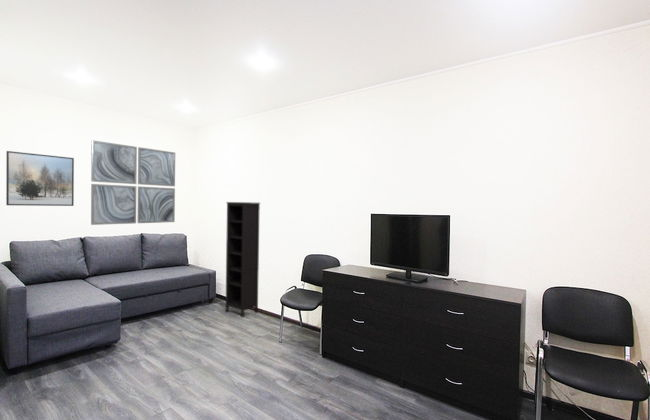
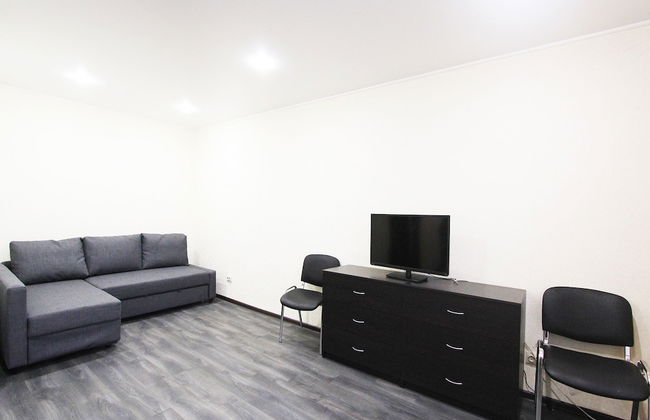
- bookcase (242, 257)
- wall art (138, 186)
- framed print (42, 180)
